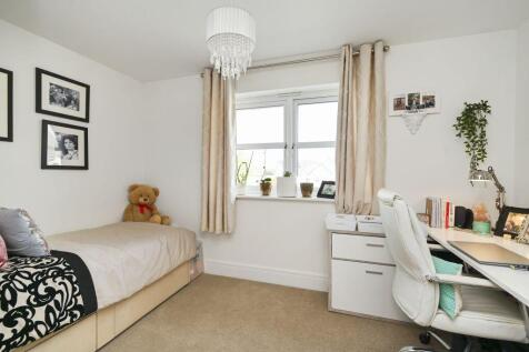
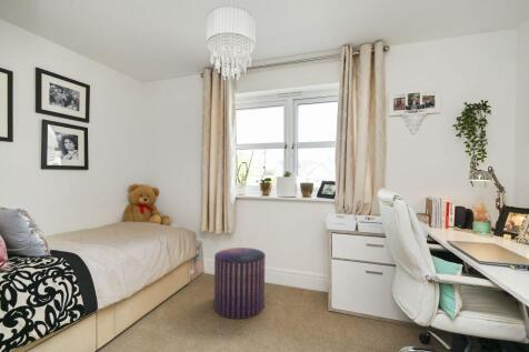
+ pouf (239, 279)
